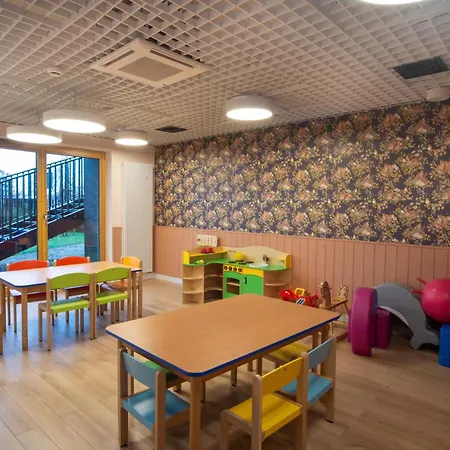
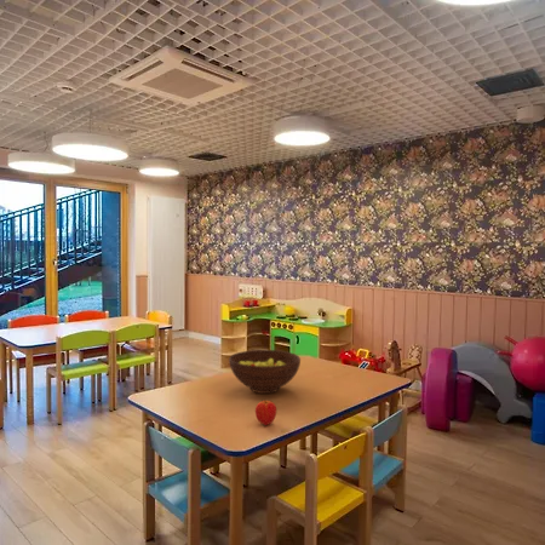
+ fruit bowl (264, 373)
+ apple (265, 411)
